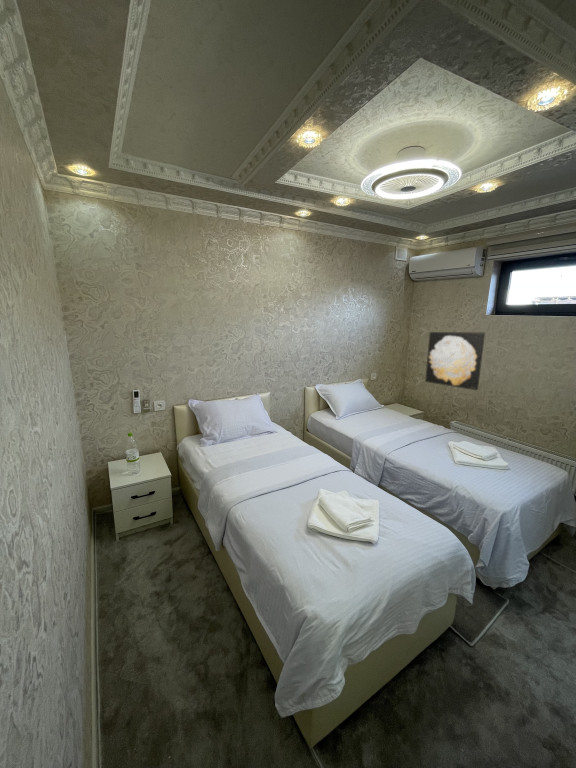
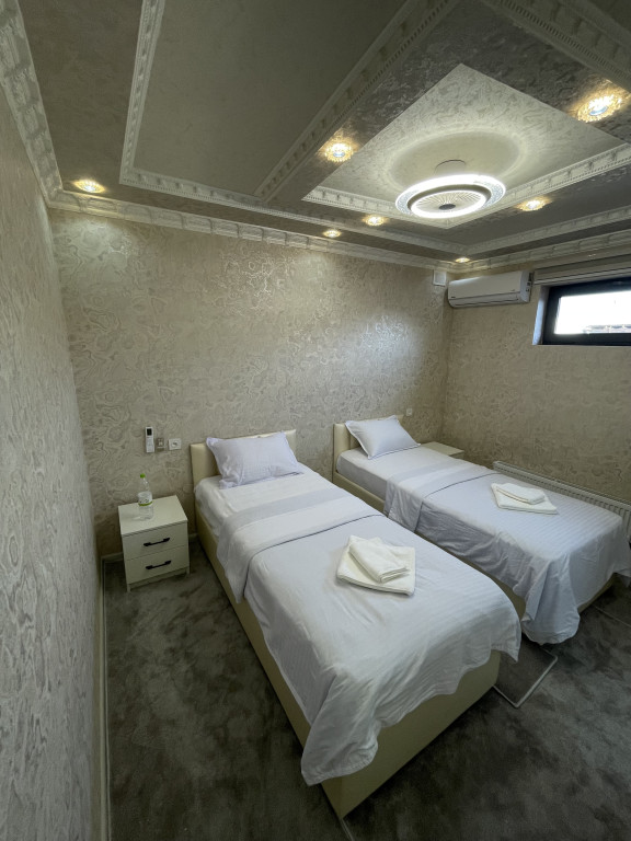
- wall art (452, 359)
